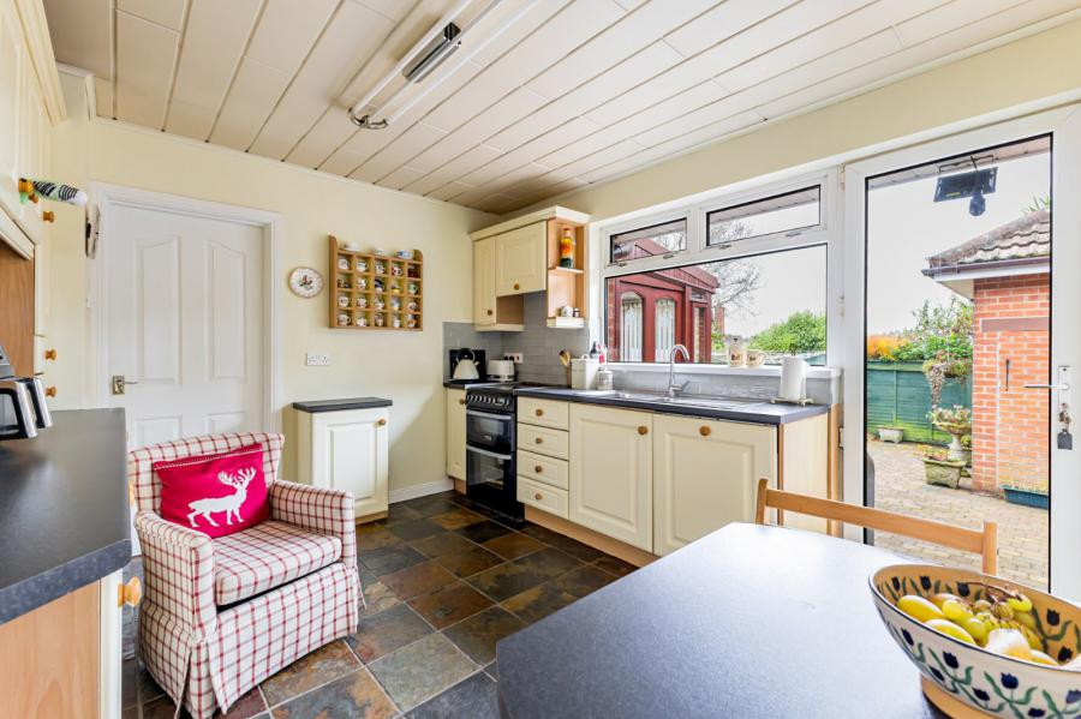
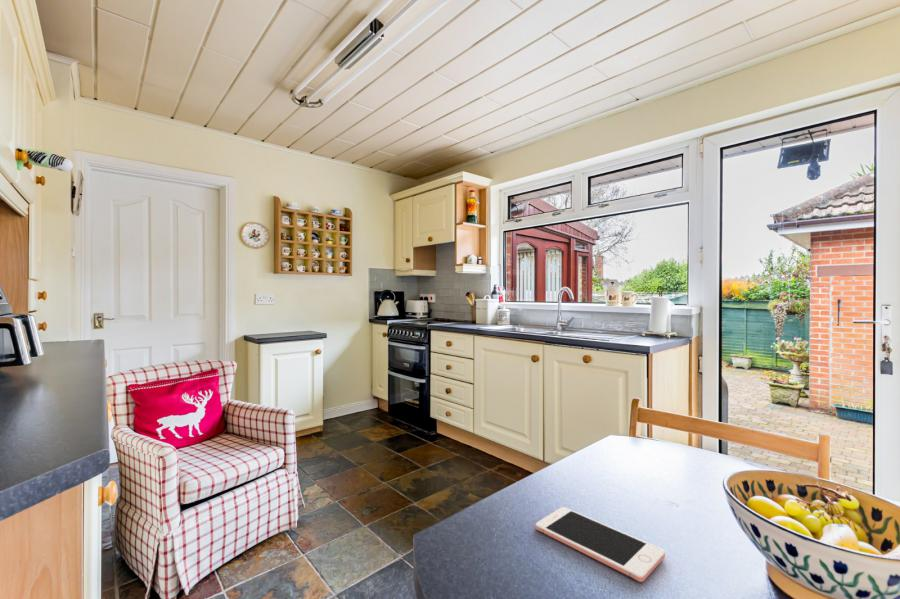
+ cell phone (596, 539)
